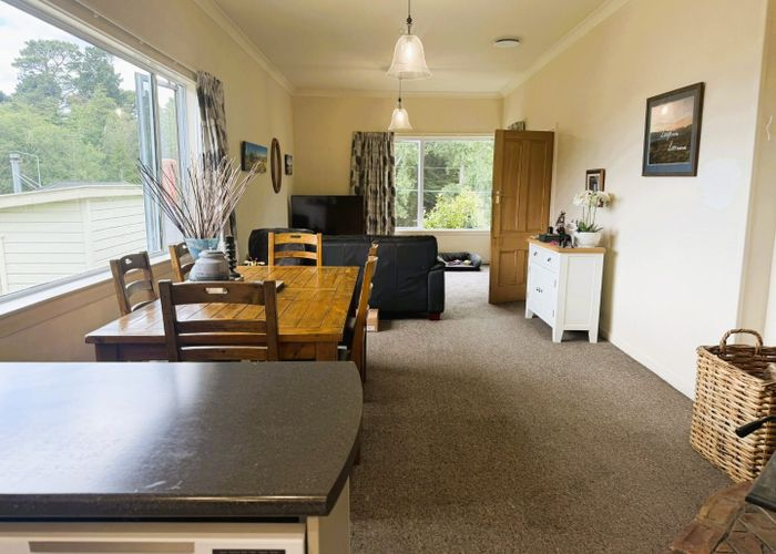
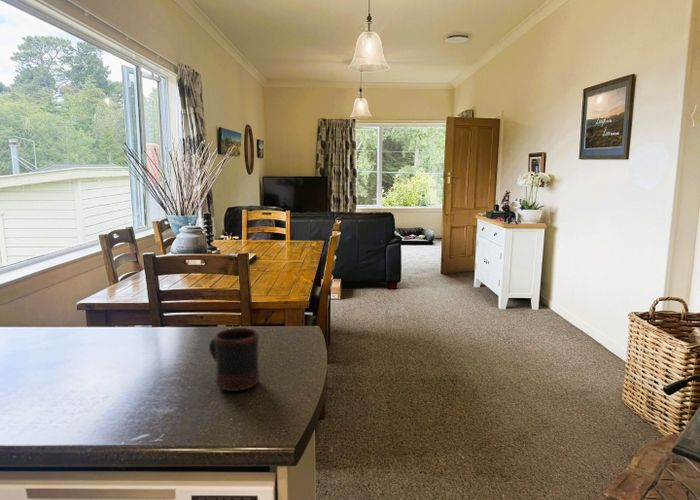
+ mug (230, 357)
